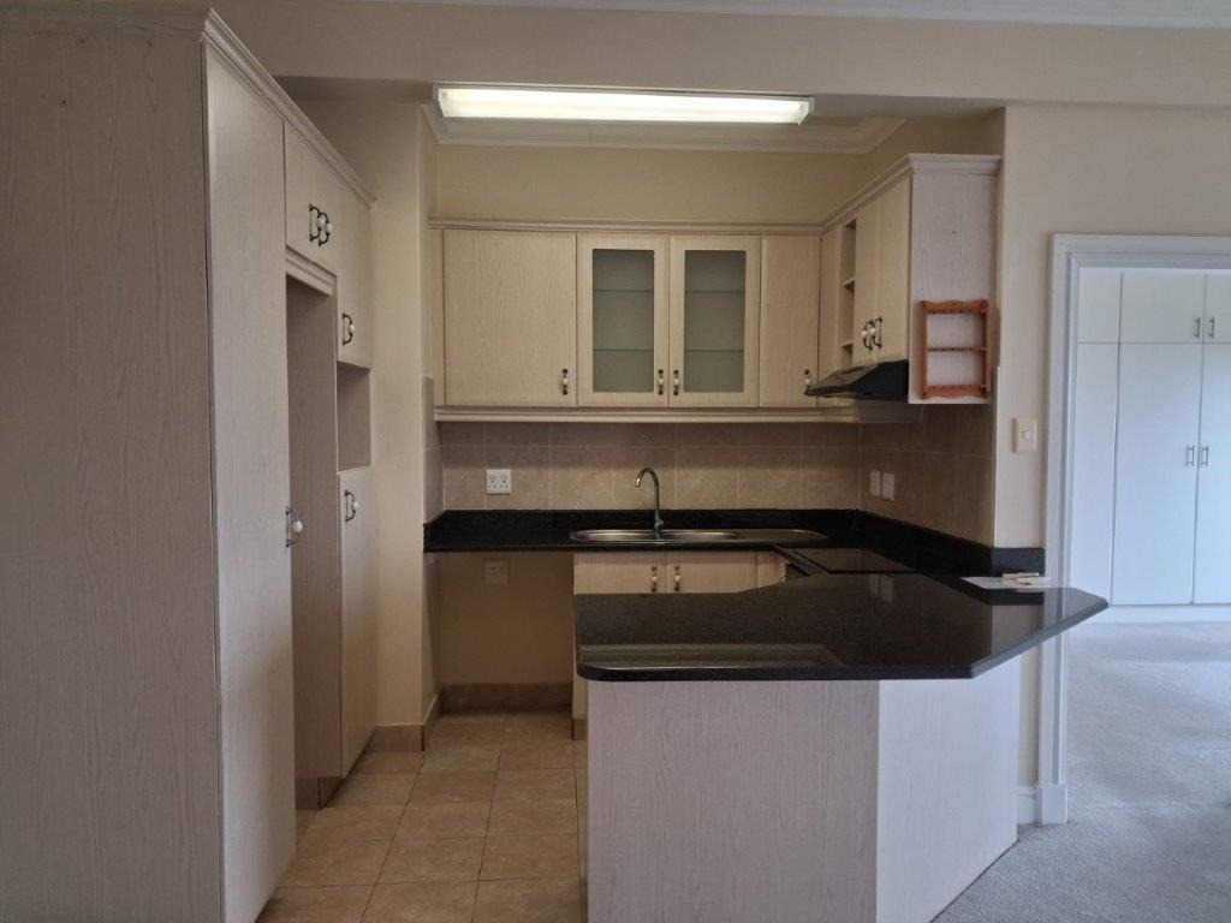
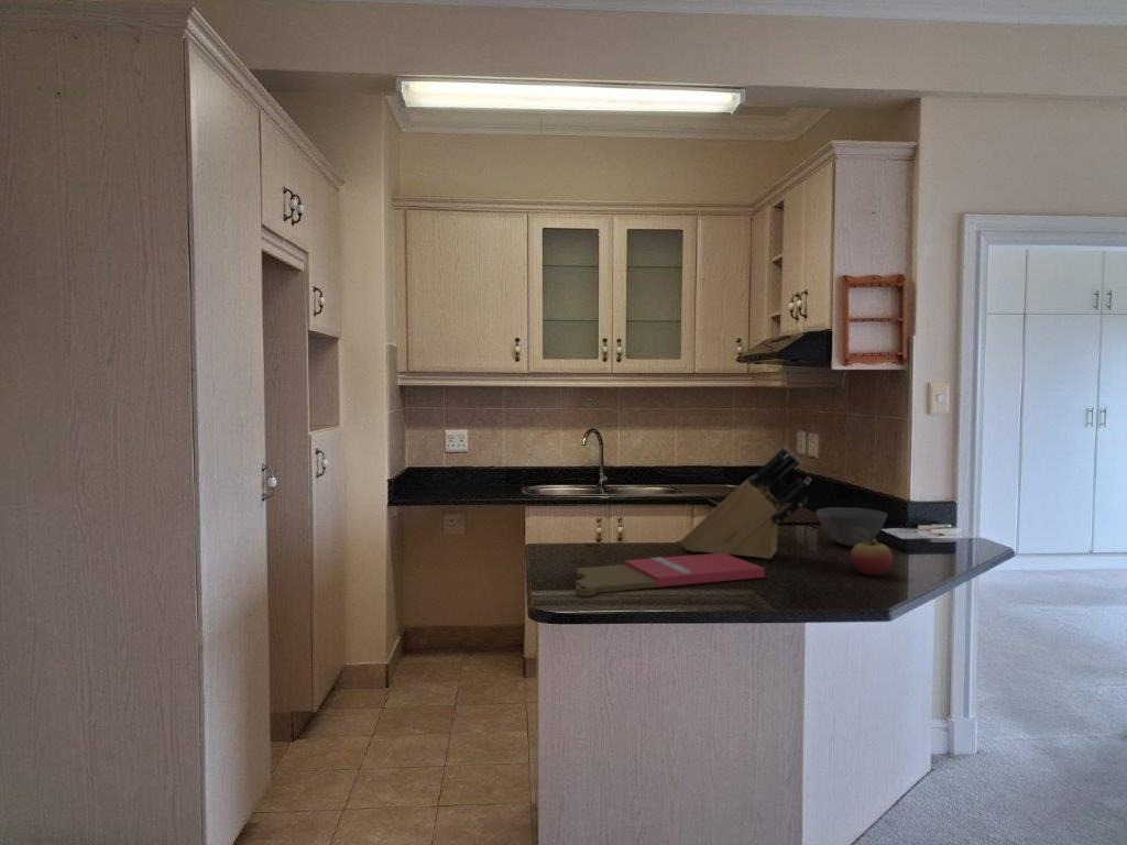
+ fruit (871, 553)
+ bowl (850, 528)
+ knife block (745, 500)
+ cutting board (658, 571)
